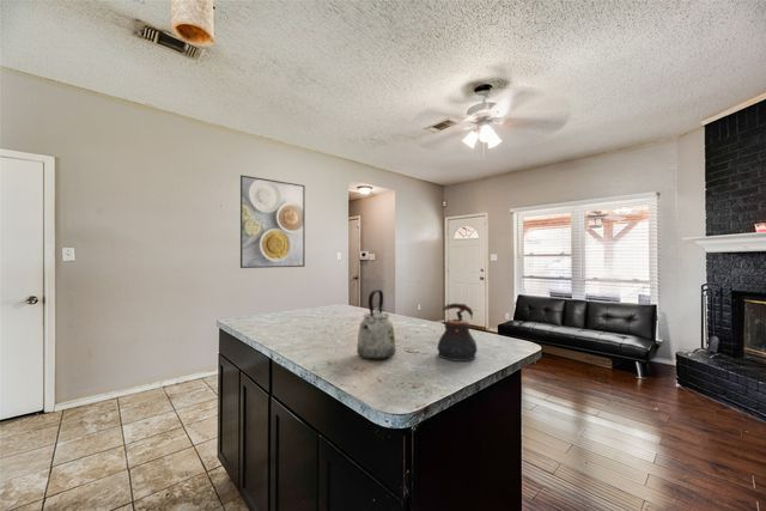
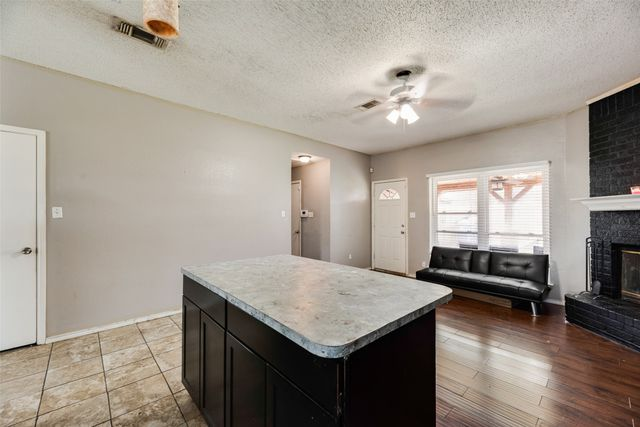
- kettle (373, 324)
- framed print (274, 224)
- teapot (457, 329)
